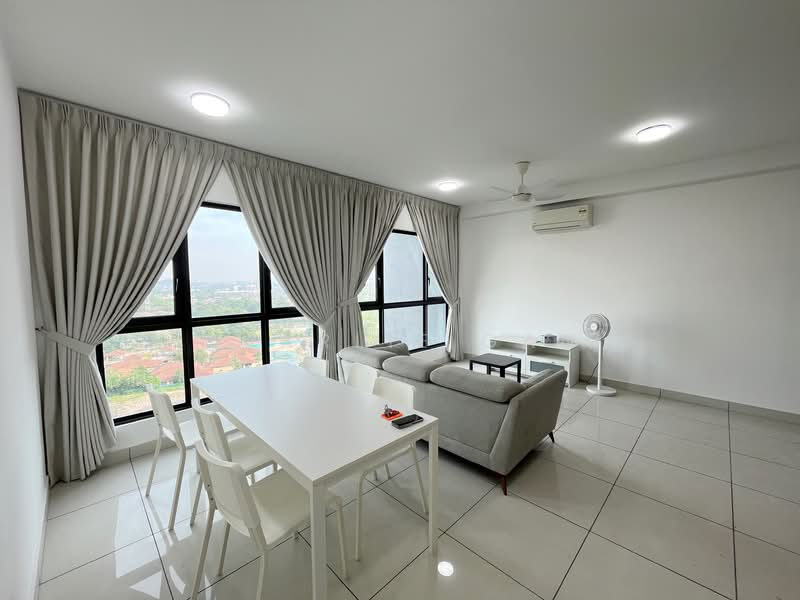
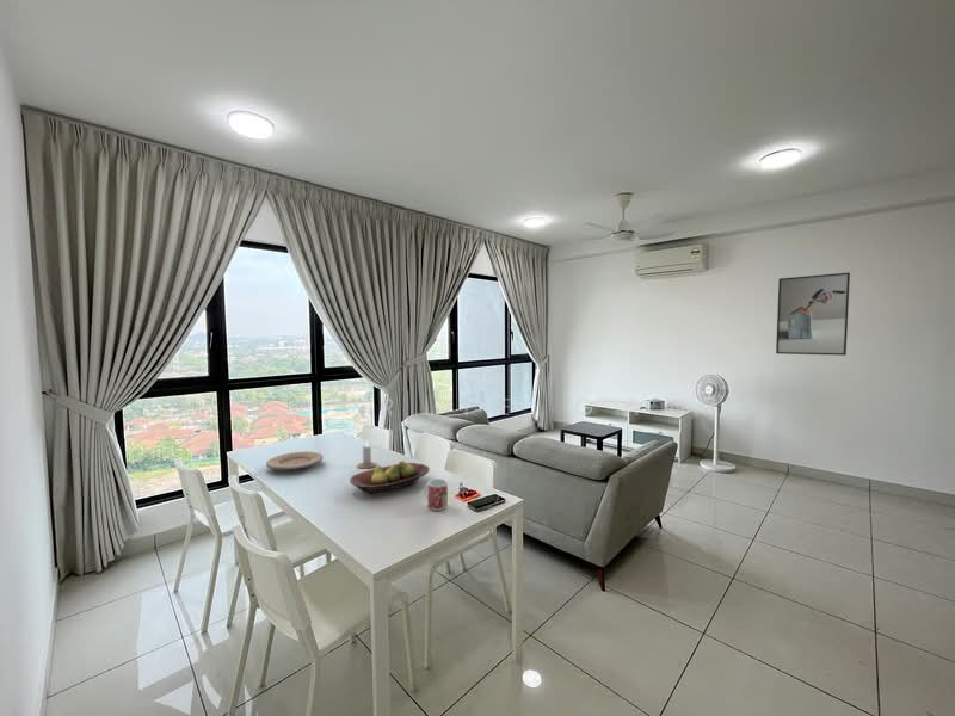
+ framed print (811, 315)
+ mug (435, 493)
+ plate (295, 462)
+ candle (366, 451)
+ fruit bowl (390, 474)
